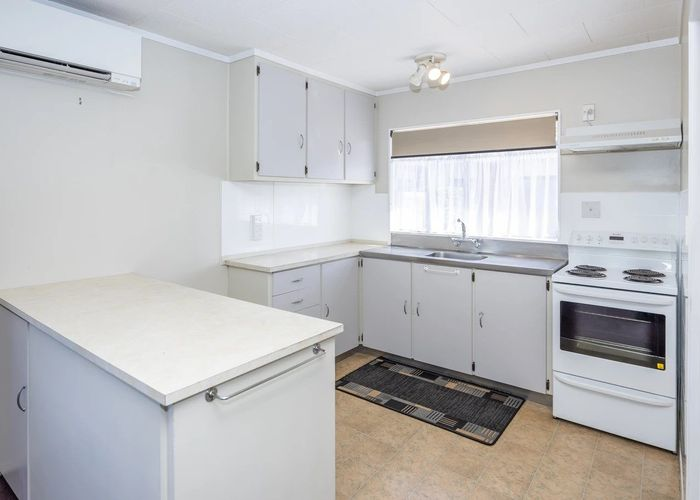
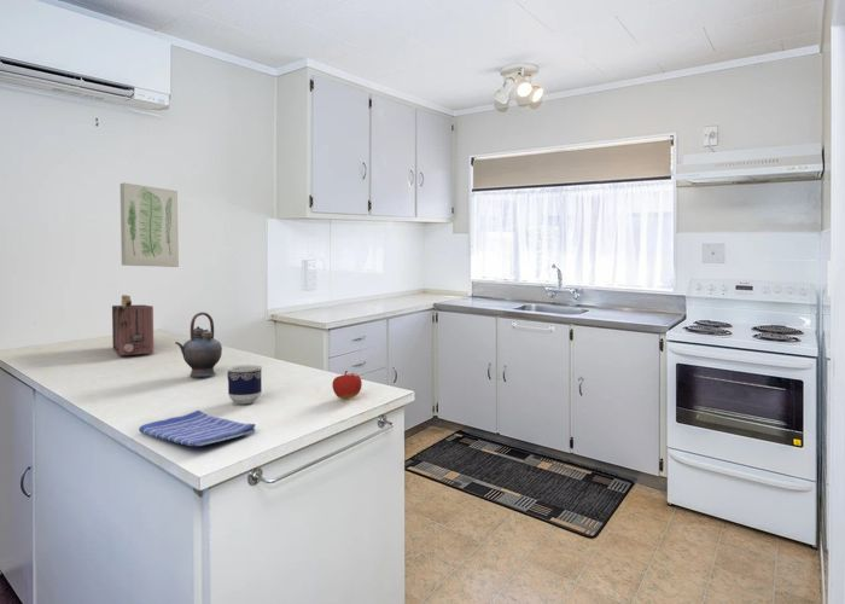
+ teapot (198, 344)
+ toaster (133, 323)
+ fruit (346, 384)
+ wall art (150, 226)
+ cup (241, 384)
+ dish towel (197, 426)
